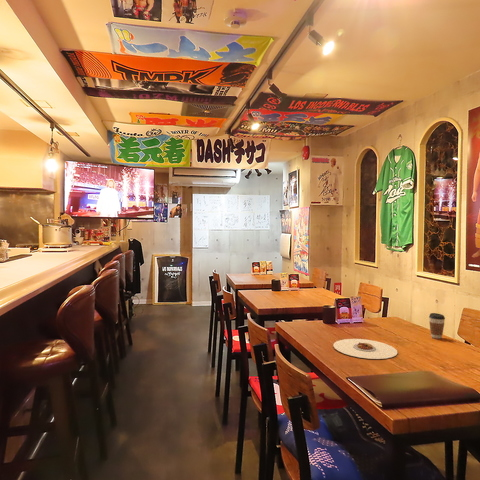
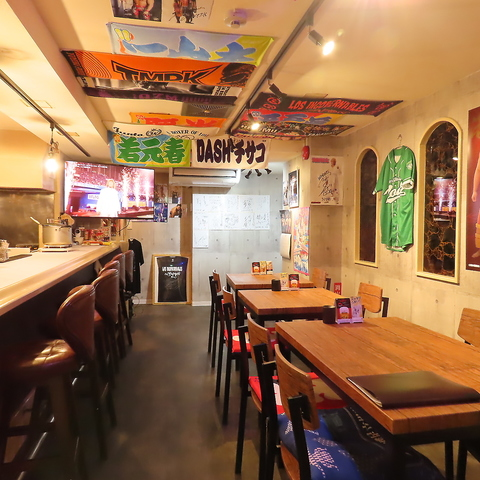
- plate (364, 346)
- coffee cup (436, 325)
